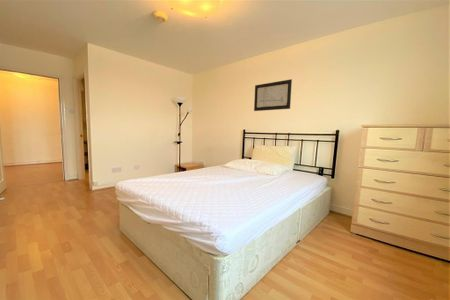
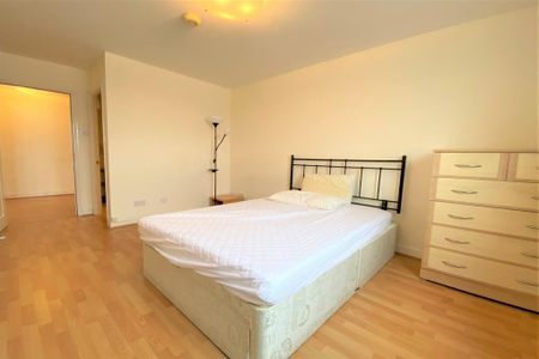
- wall art (271, 96)
